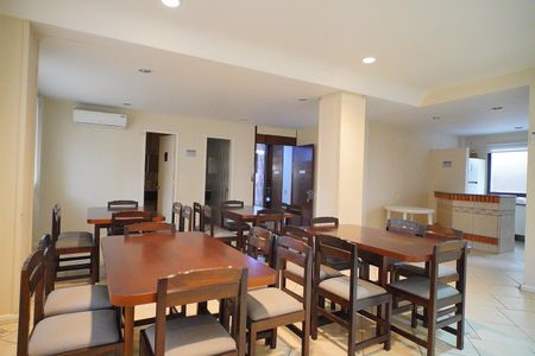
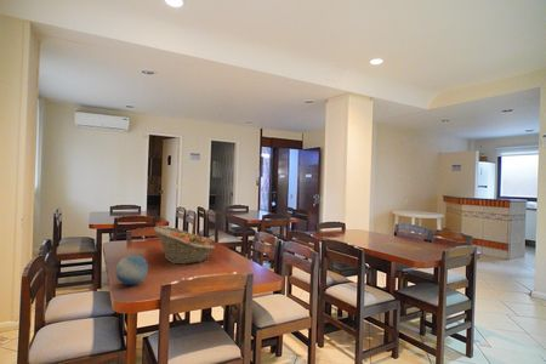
+ fruit basket (183, 241)
+ decorative ball (131, 269)
